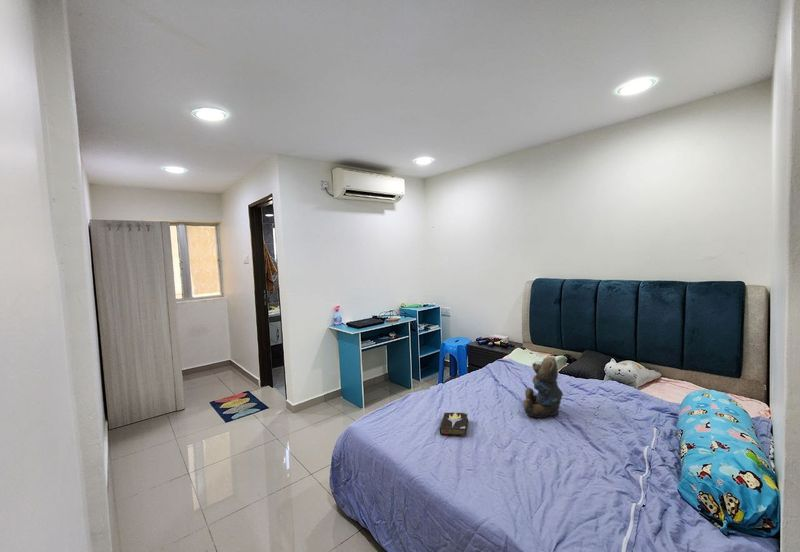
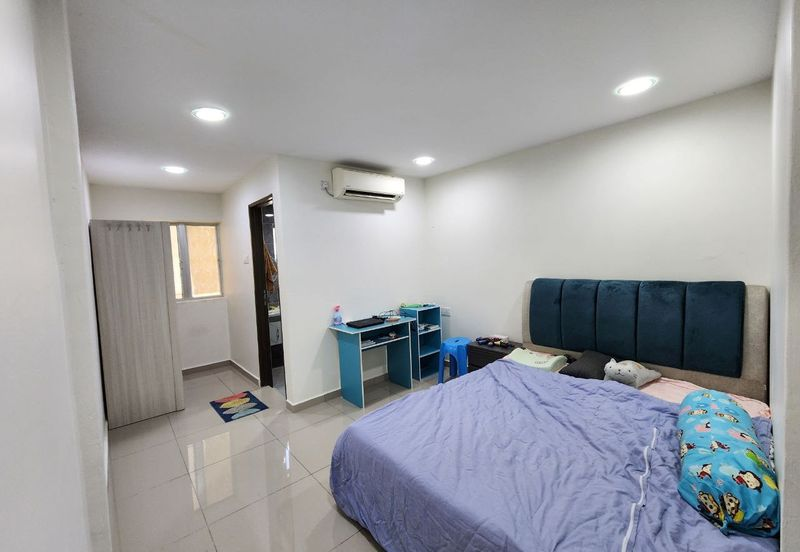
- teddy bear (541, 384)
- hardback book (454, 422)
